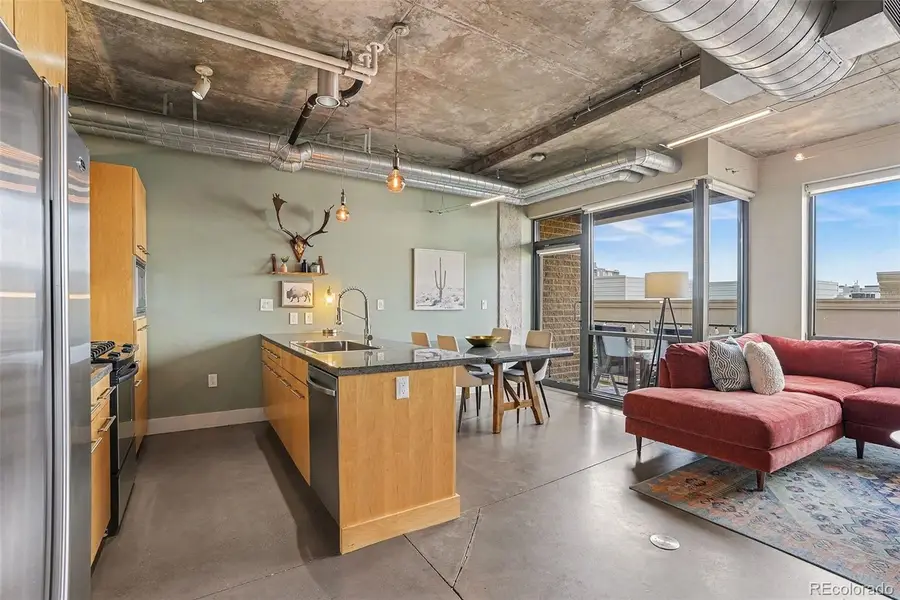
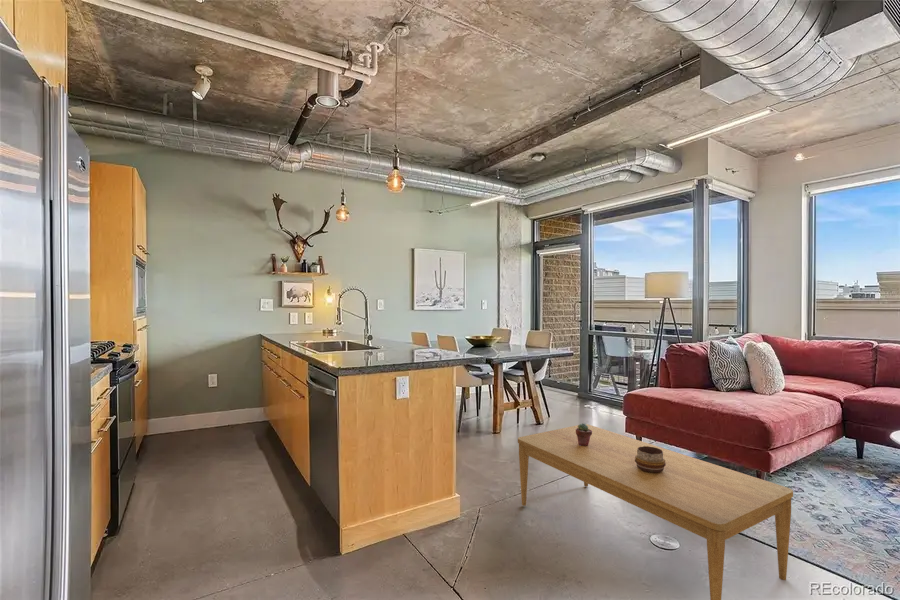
+ potted succulent (583, 433)
+ coffee table (633, 498)
+ decorative bowl (650, 459)
